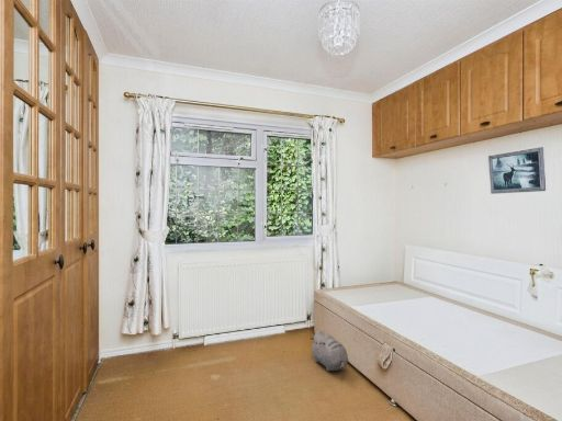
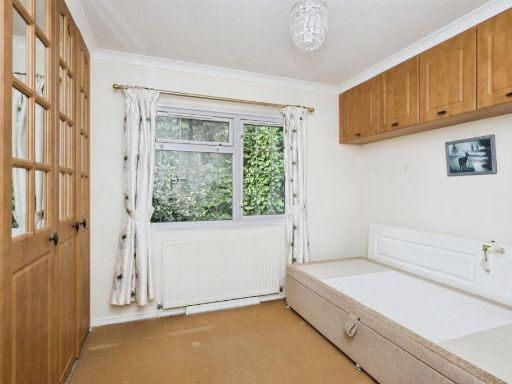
- plush toy (331, 351)
